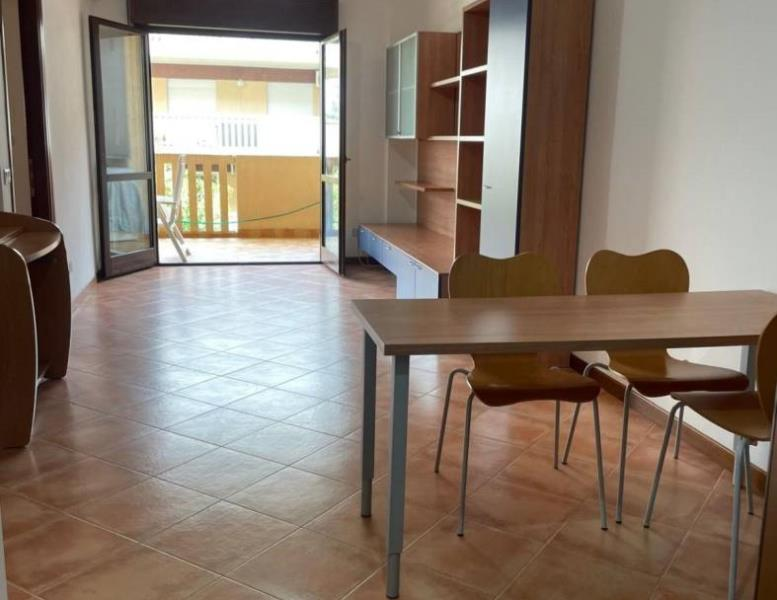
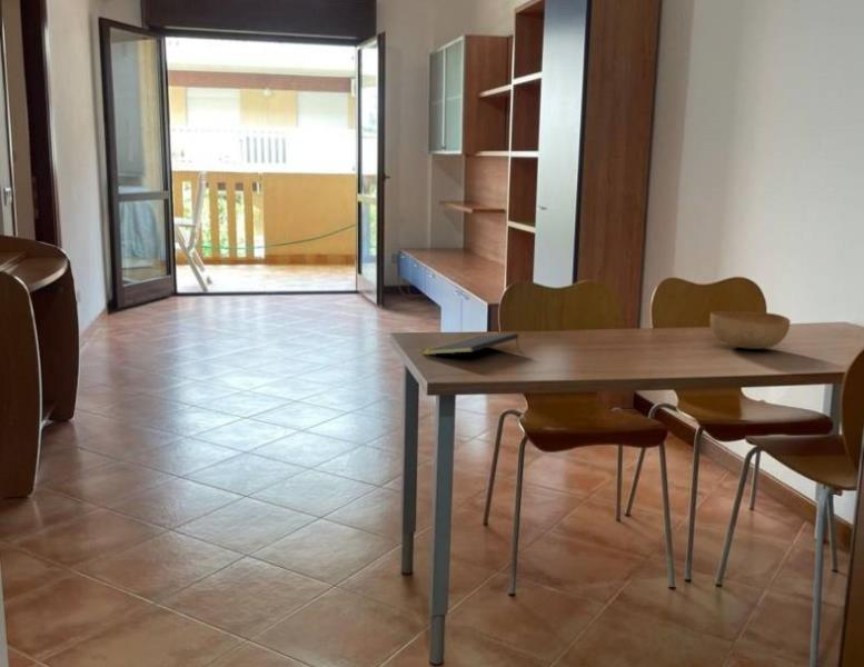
+ bowl (748, 331)
+ notepad (470, 344)
